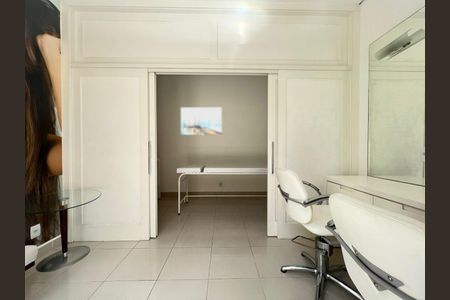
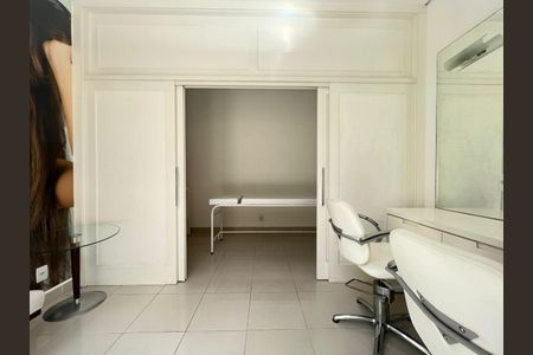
- wall art (201, 121)
